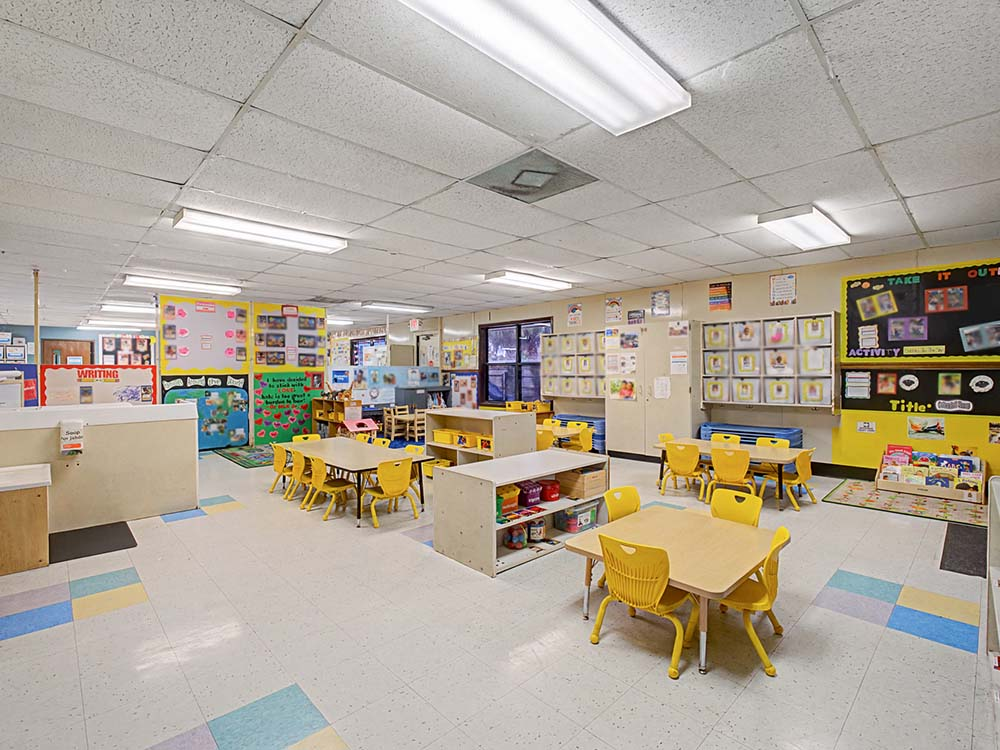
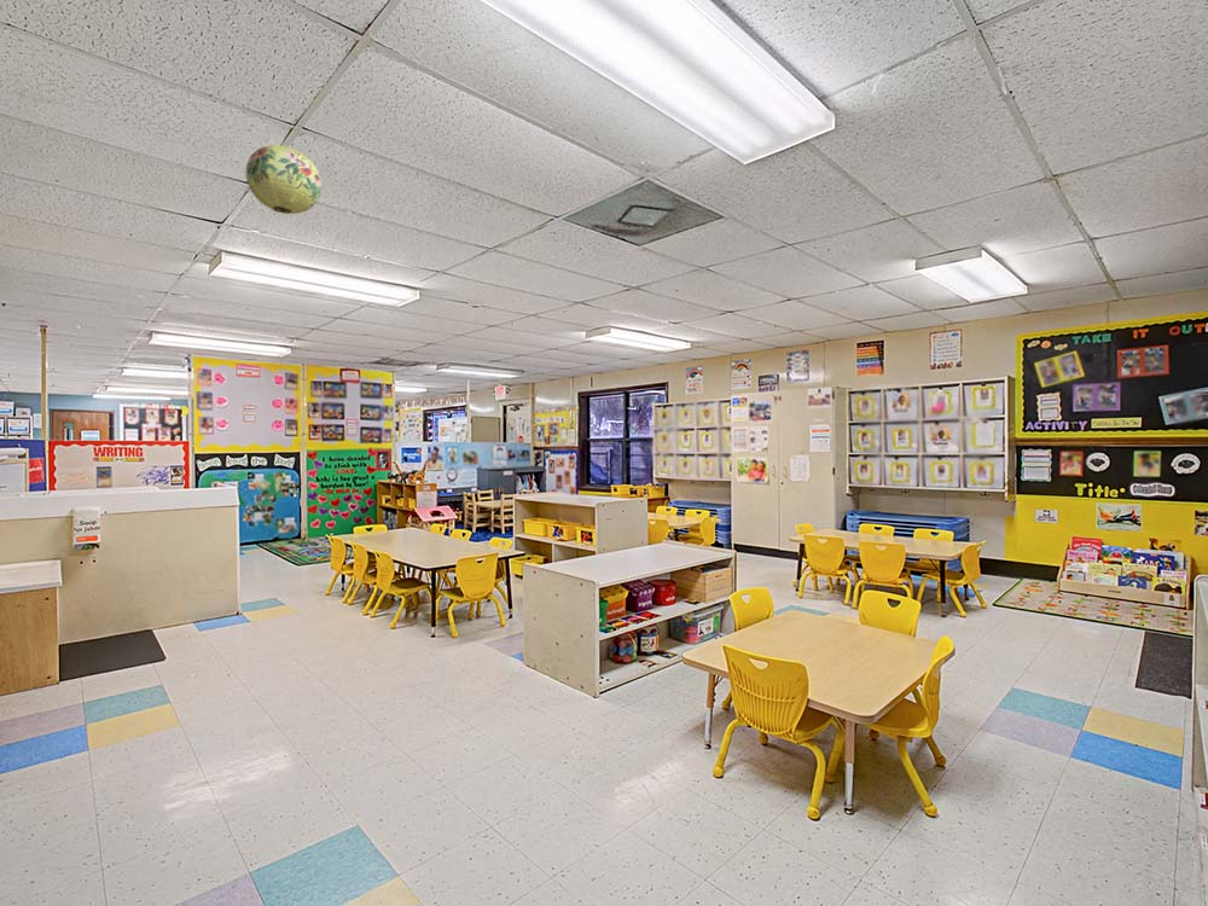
+ paper lantern (284, 180)
